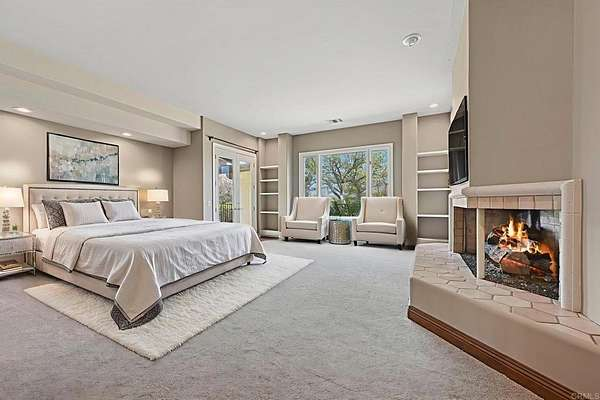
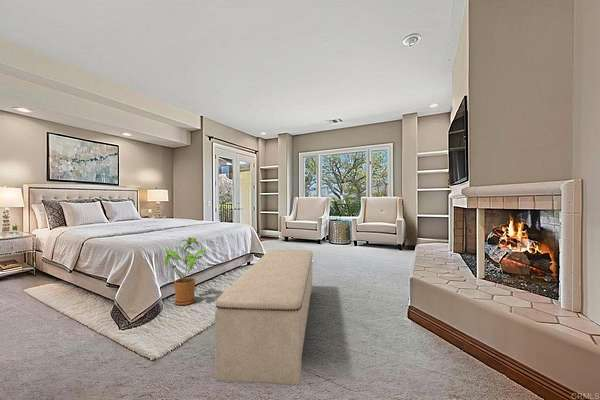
+ house plant (188, 270)
+ bench (279, 293)
